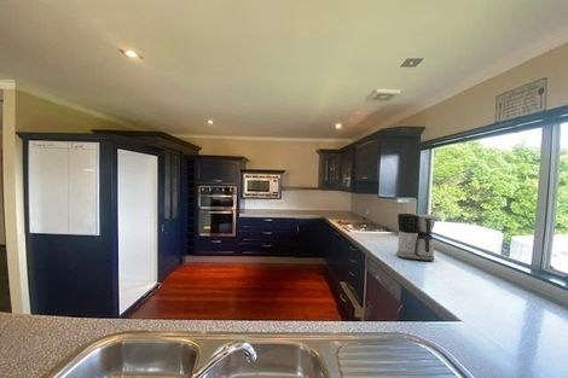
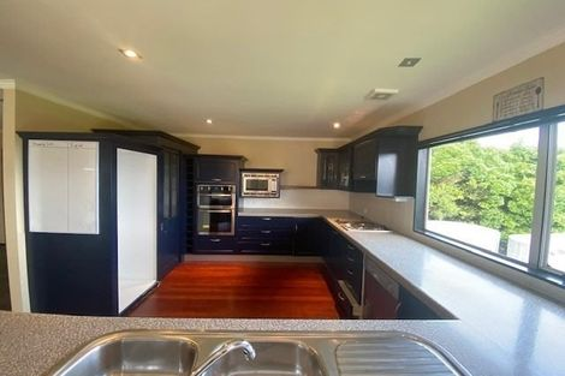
- coffee maker (415, 237)
